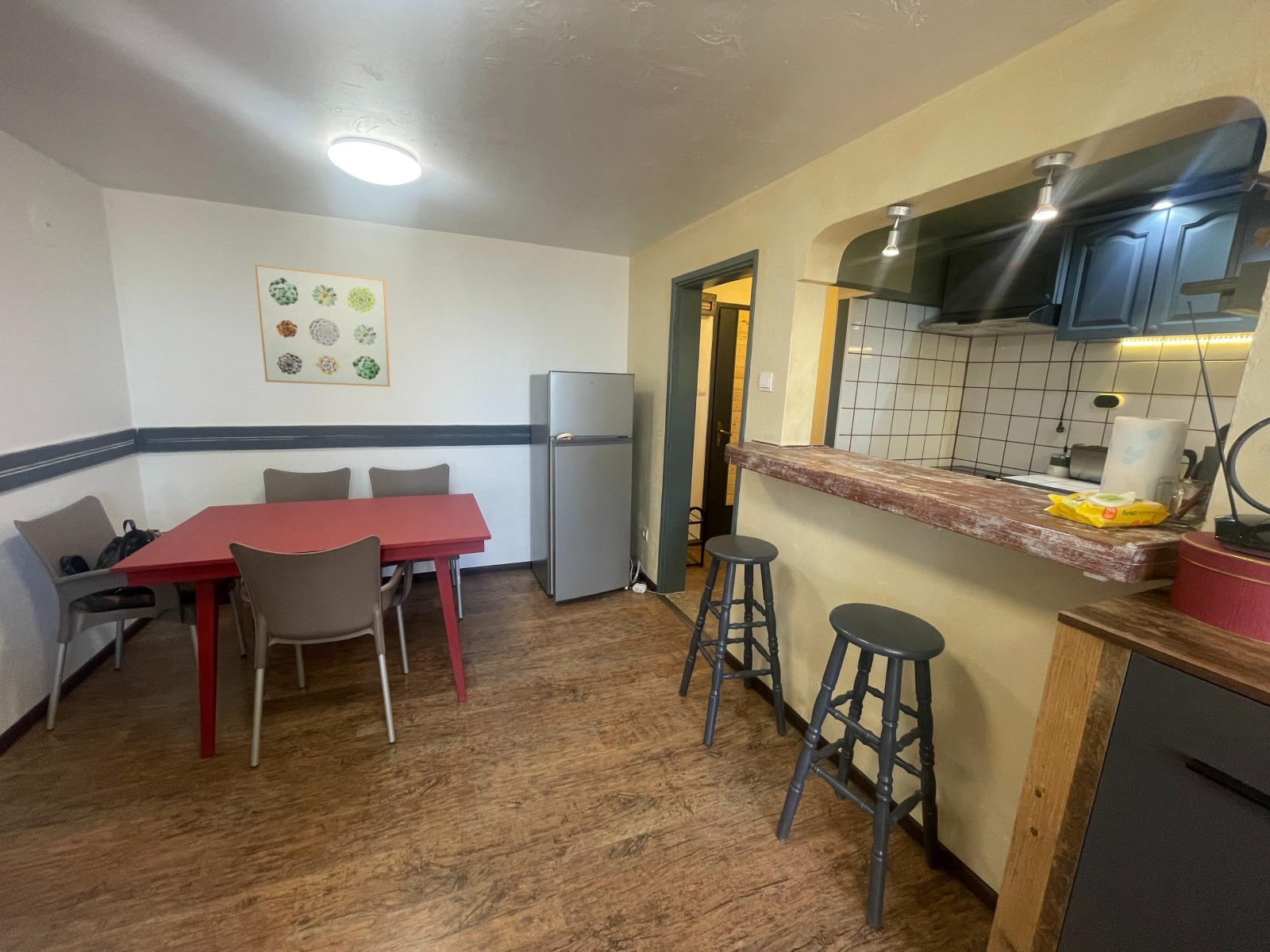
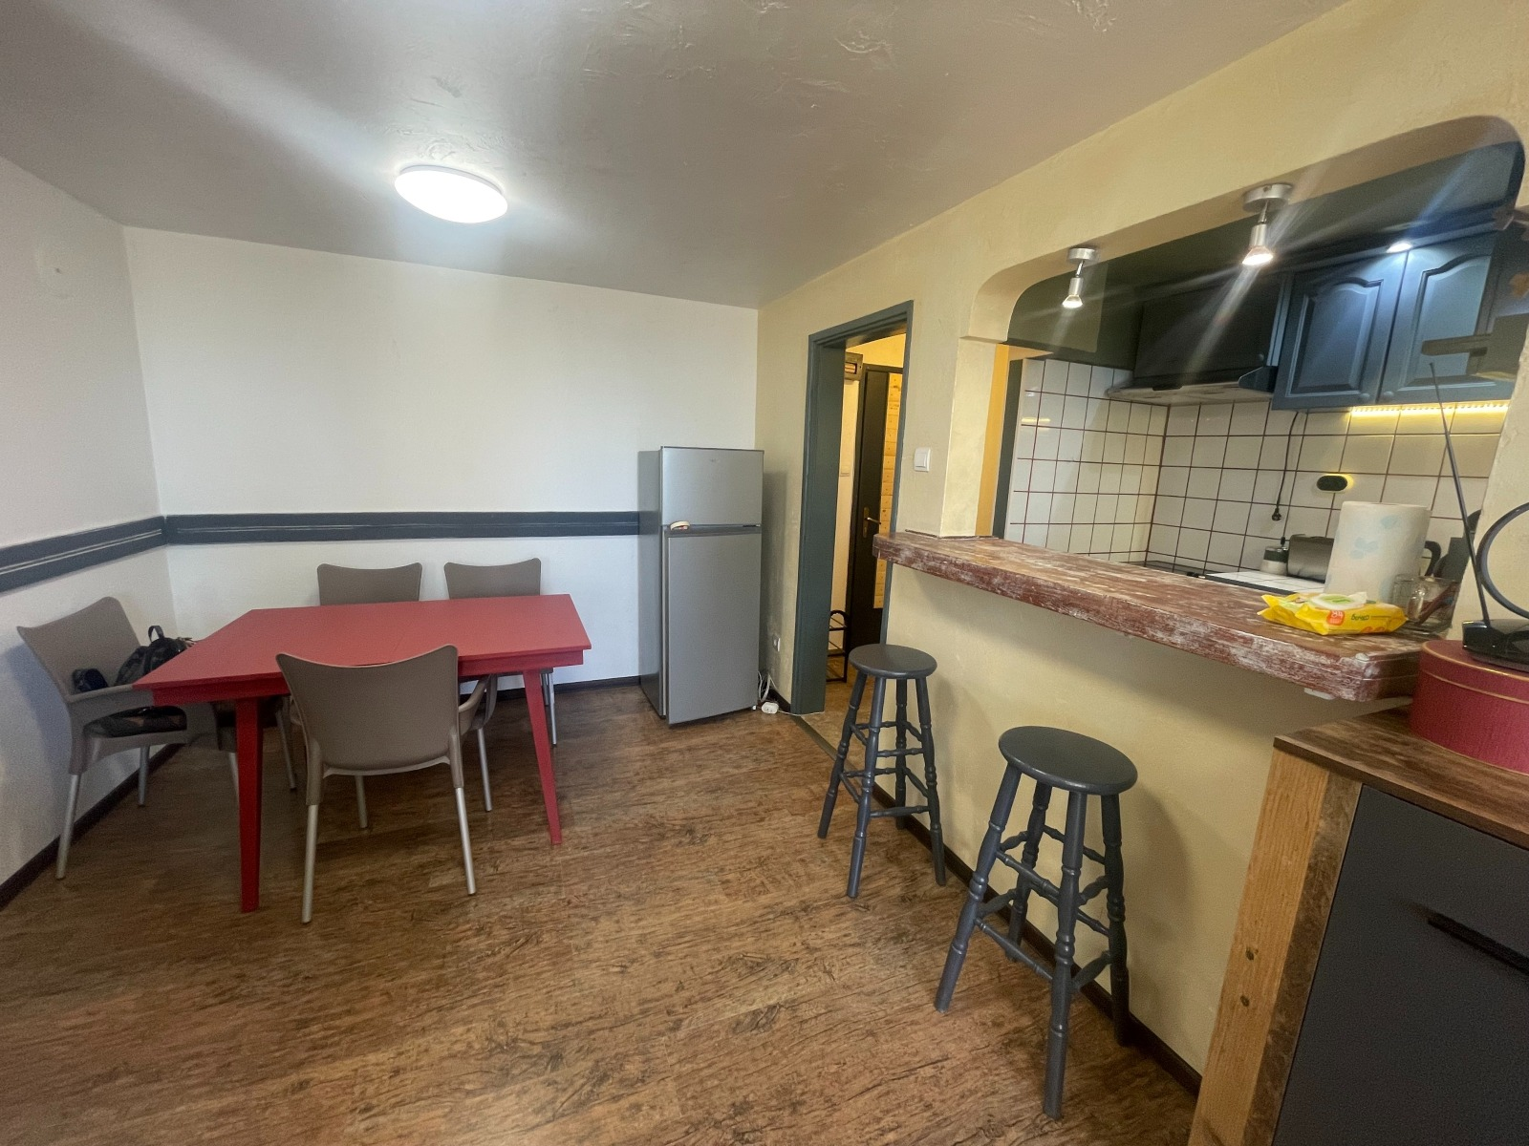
- wall art (326, 329)
